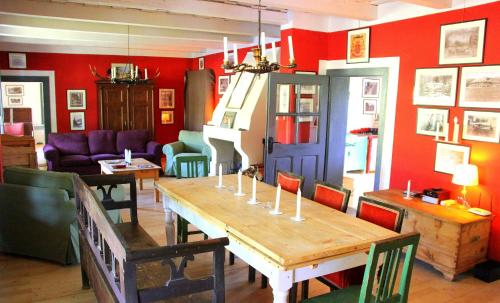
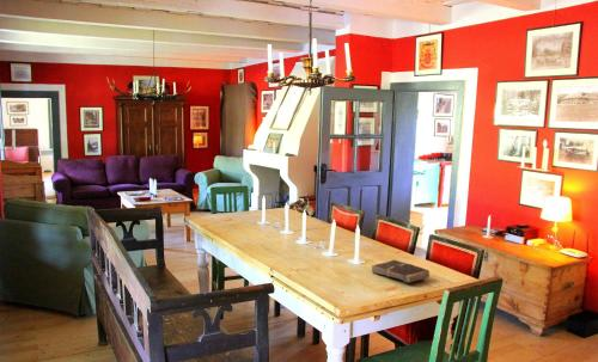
+ book (399, 270)
